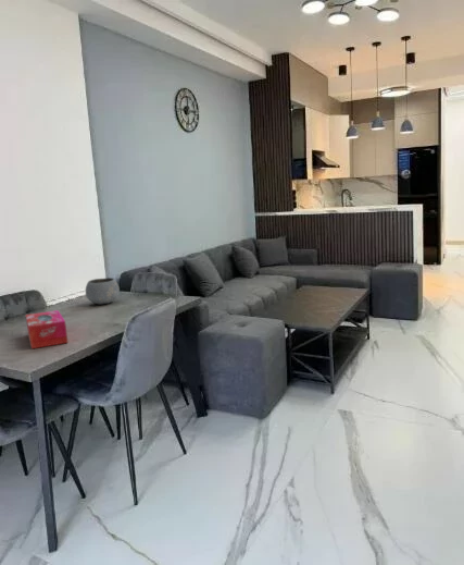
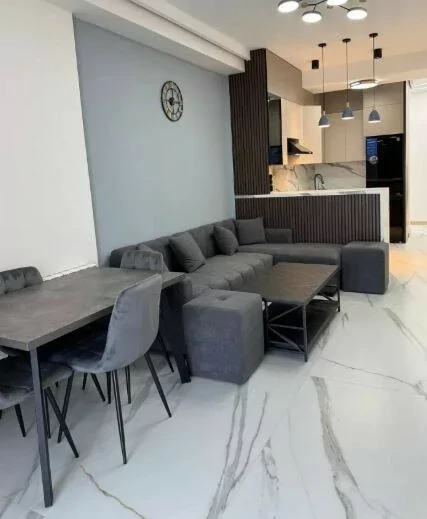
- bowl (102, 291)
- tissue box (46, 328)
